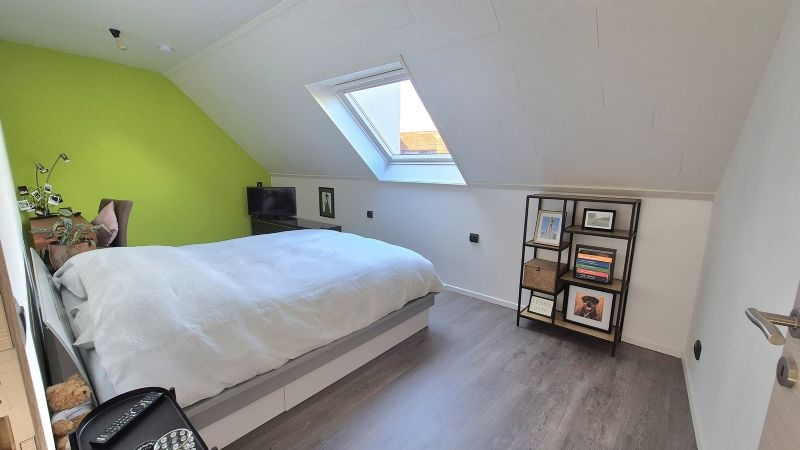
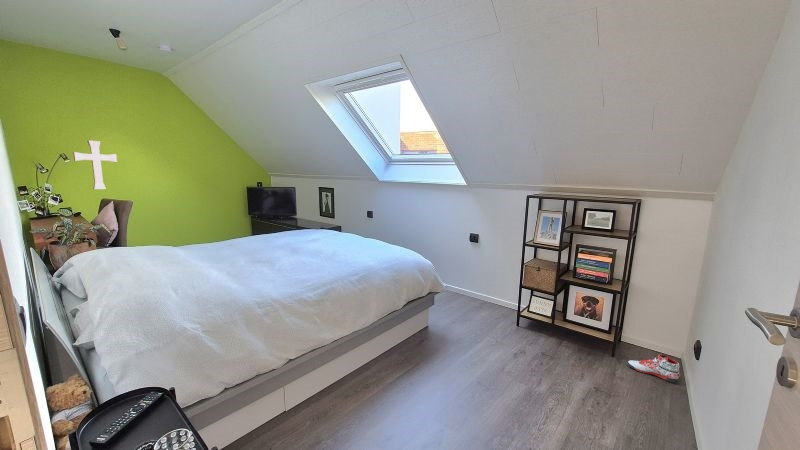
+ decorative cross (96, 165)
+ sneaker (652, 363)
